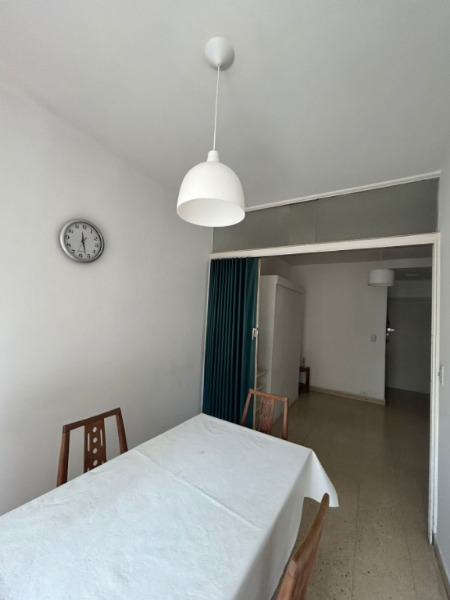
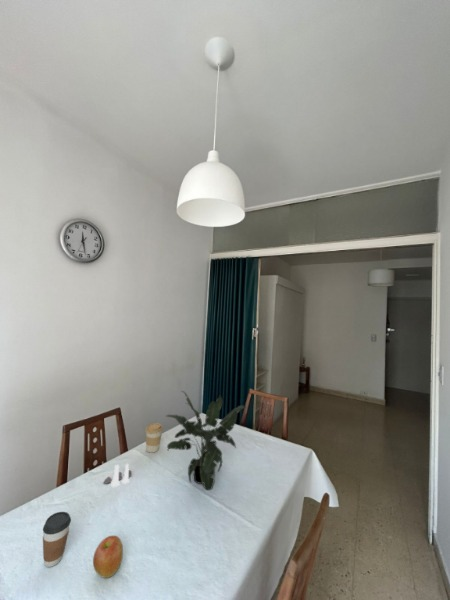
+ coffee cup (153, 437)
+ potted plant (201, 433)
+ apple (108, 556)
+ coffee cup (55, 539)
+ salt and pepper shaker set (118, 471)
